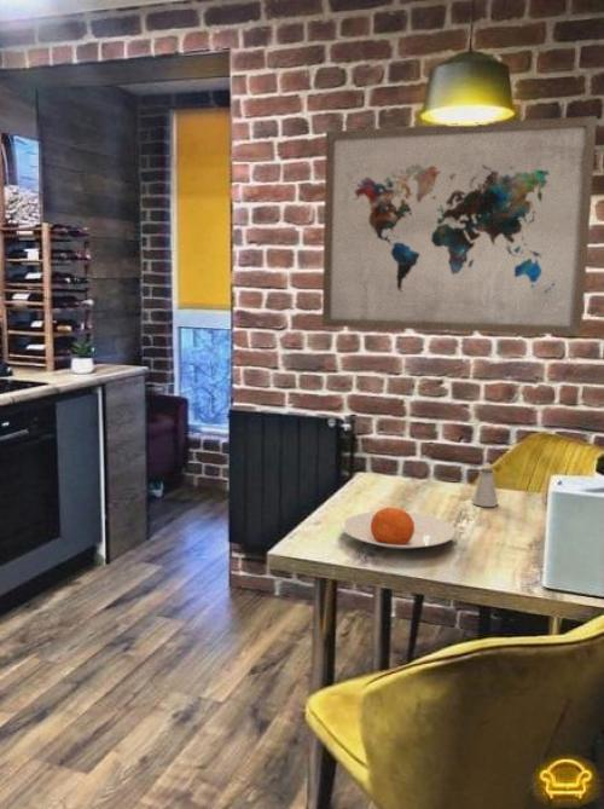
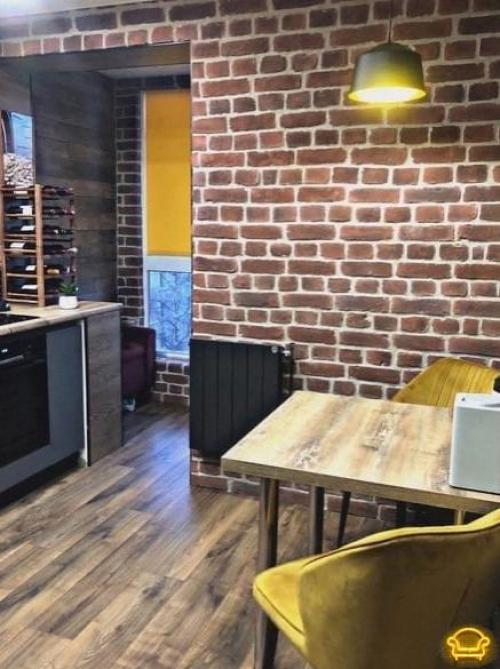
- plate (399, 524)
- saltshaker (486, 486)
- wall art (448, 229)
